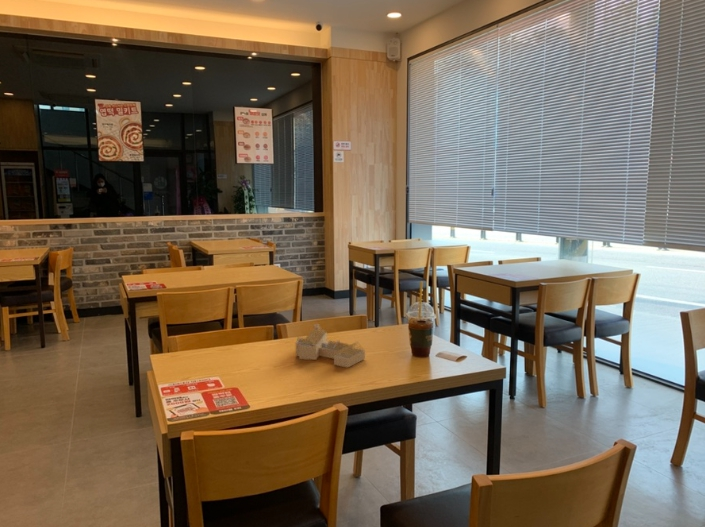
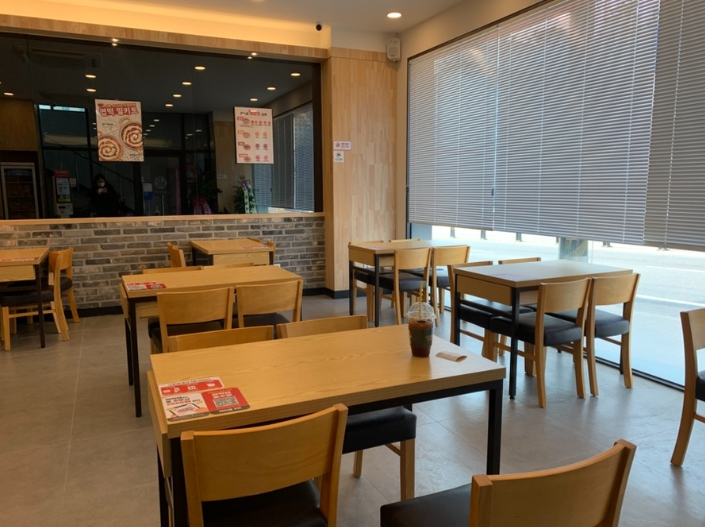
- house frame (331, 343)
